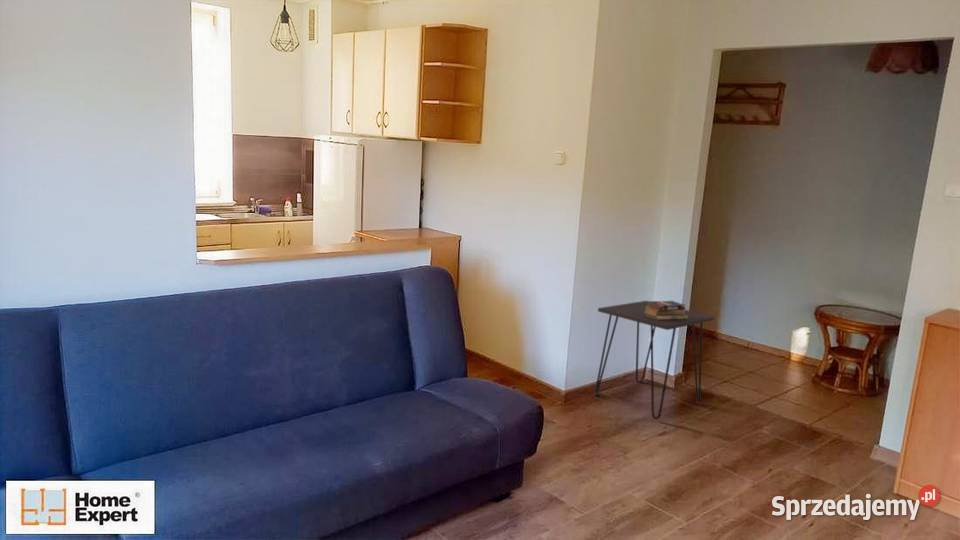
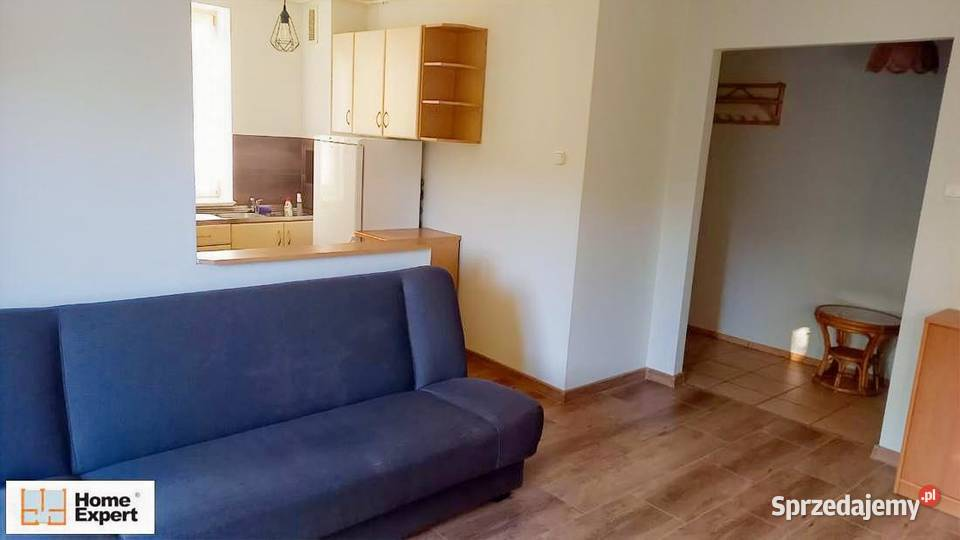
- books (666, 309)
- desk (651, 356)
